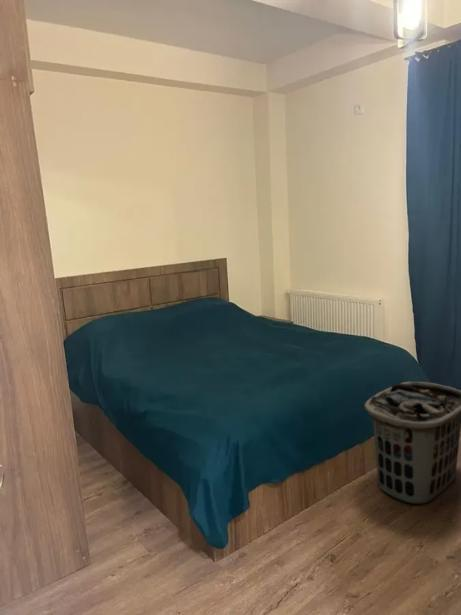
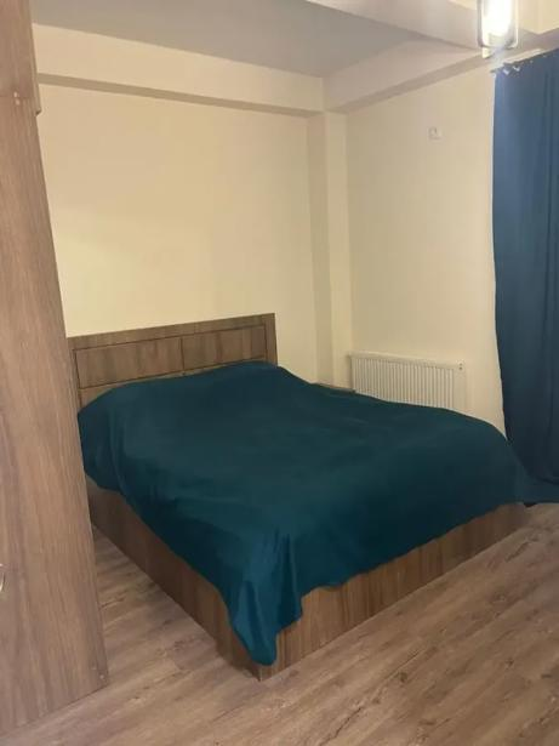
- clothes hamper (417, 433)
